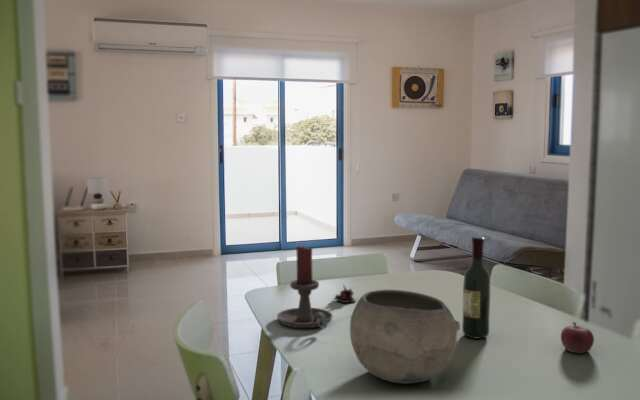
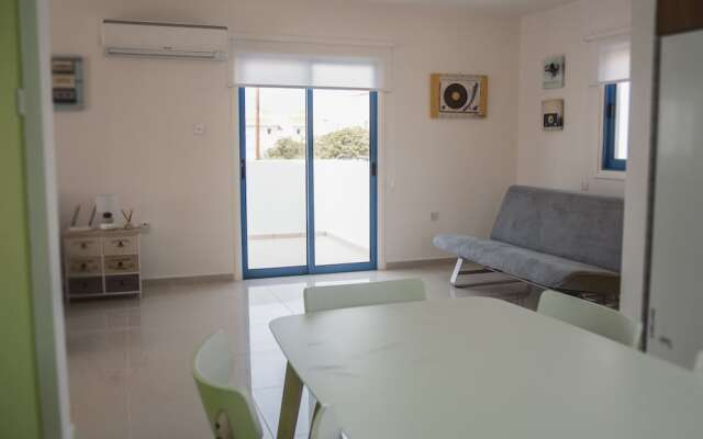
- wine bottle (476, 286)
- bowl (403, 336)
- candle holder (308, 285)
- fruit (577, 335)
- flower (346, 293)
